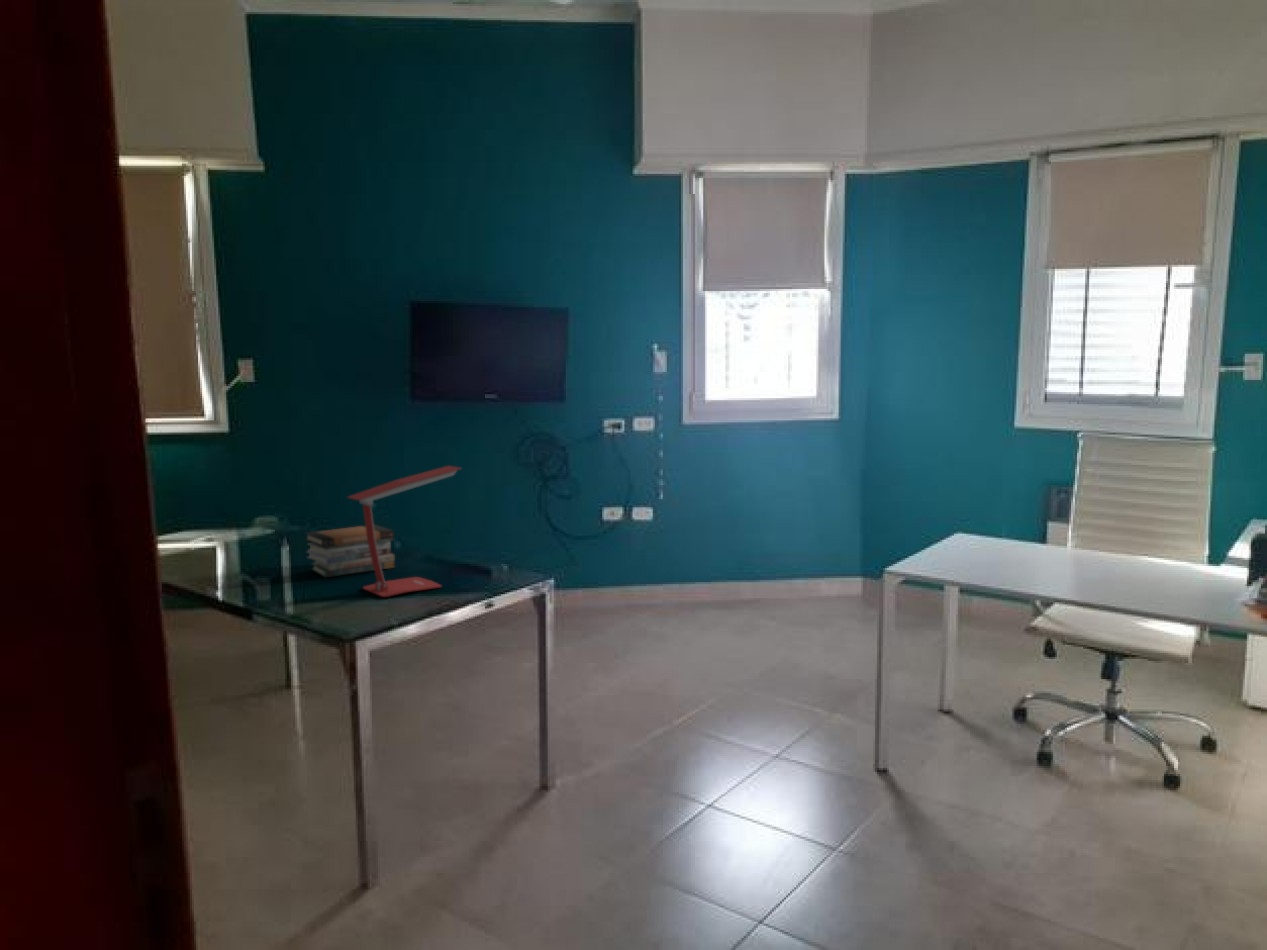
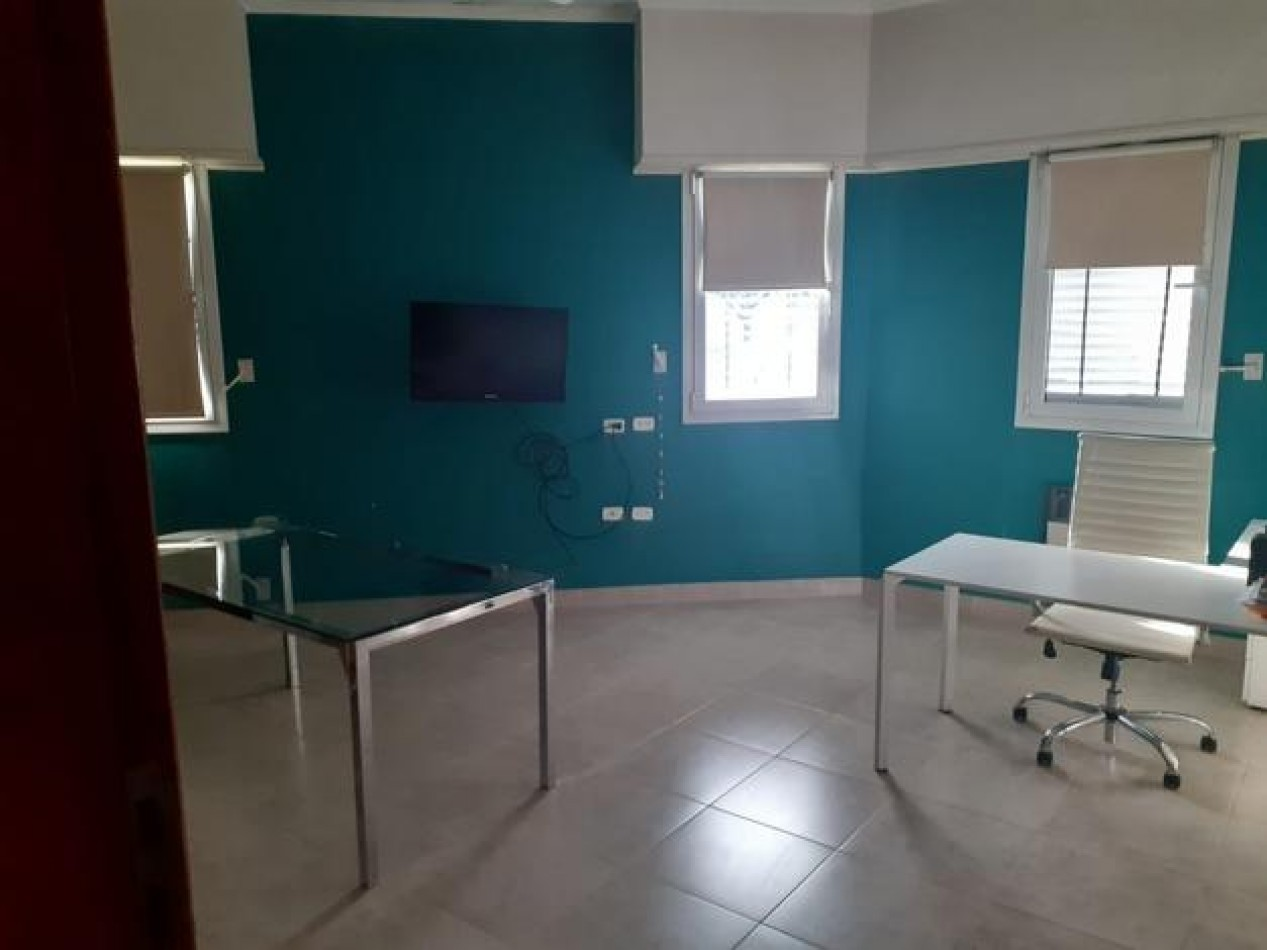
- desk lamp (374, 531)
- book stack (350, 550)
